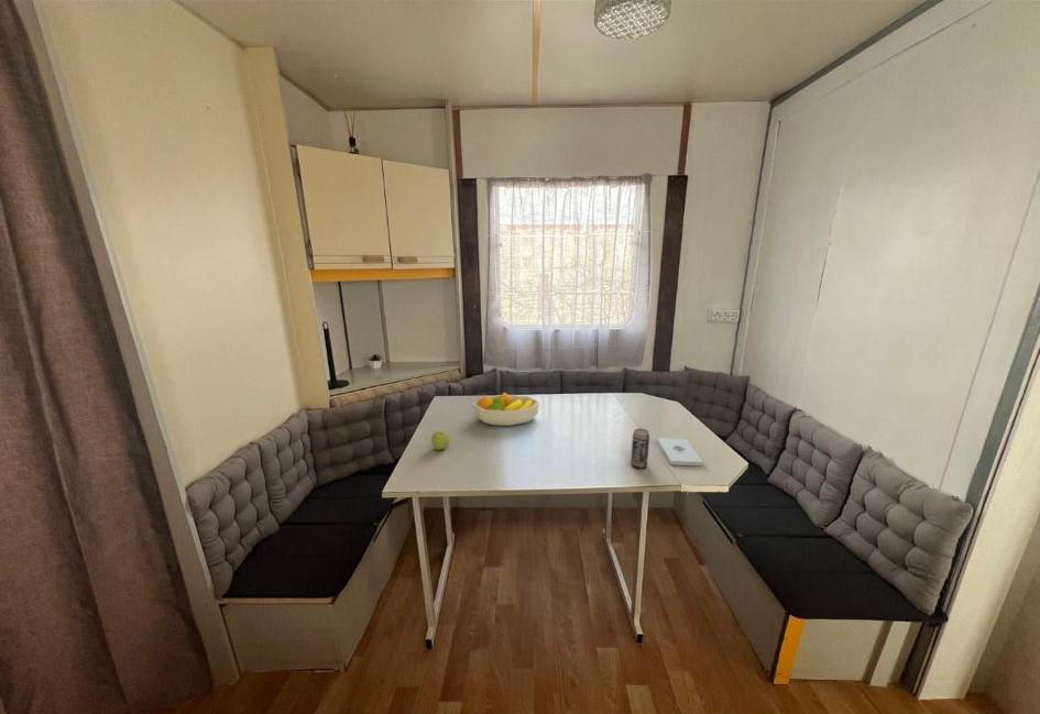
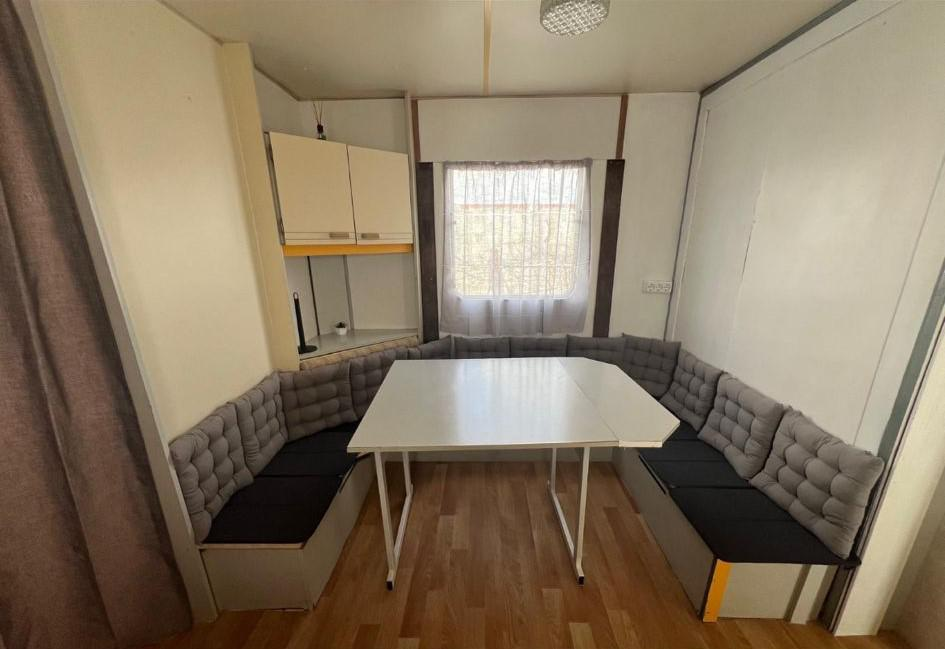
- notepad (678, 451)
- apple (440, 440)
- beverage can (639, 448)
- fruit bowl (506, 407)
